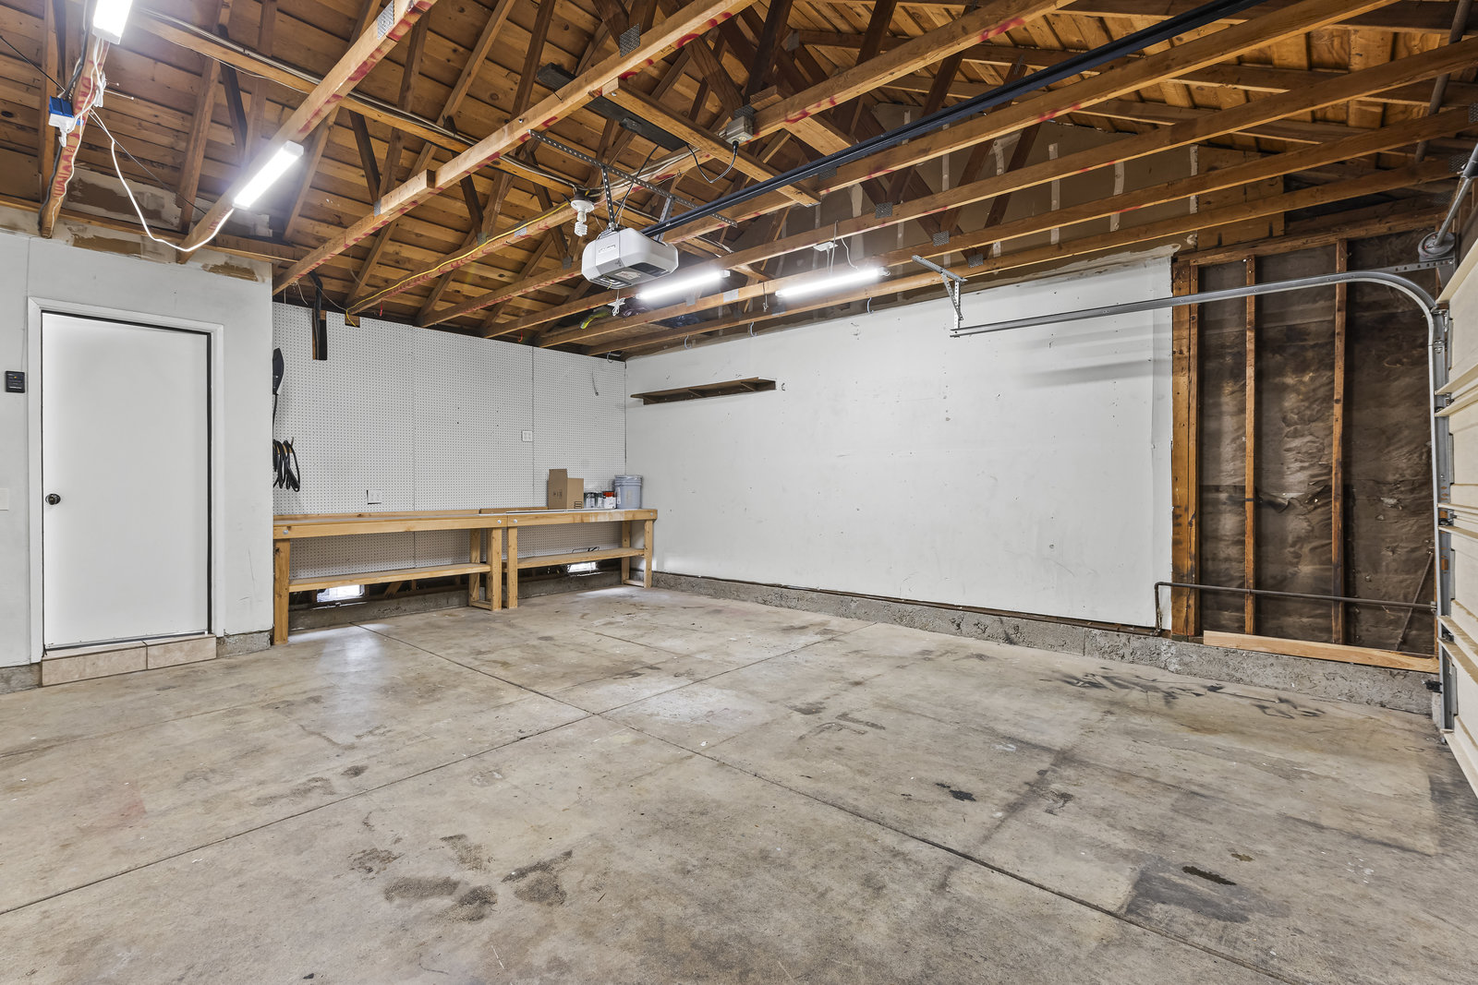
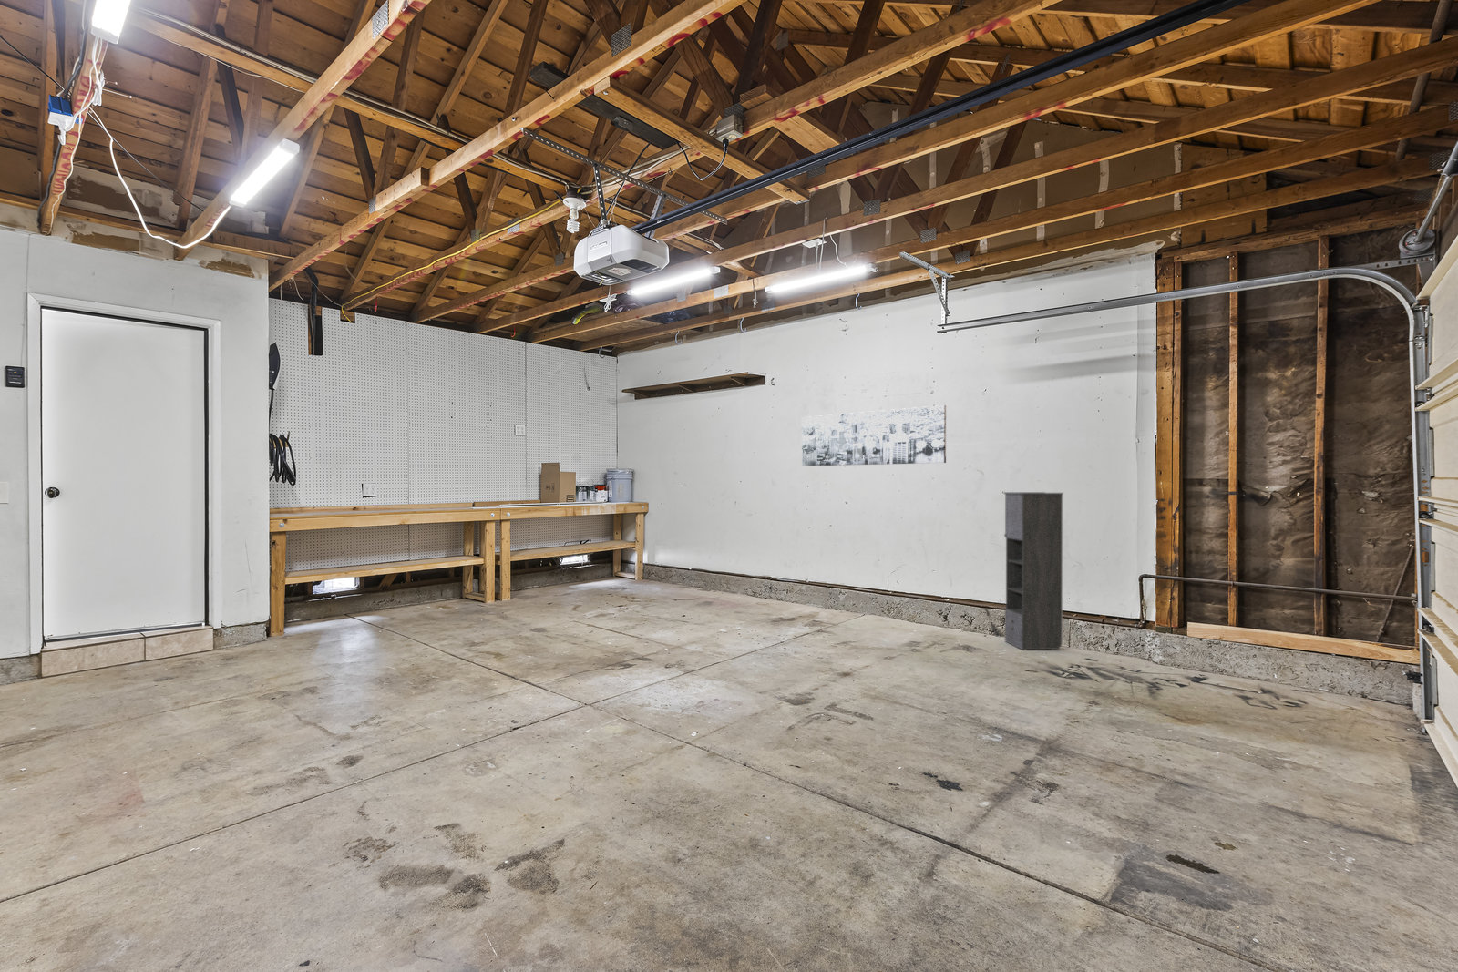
+ wall art (868, 438)
+ storage cabinet (1032, 568)
